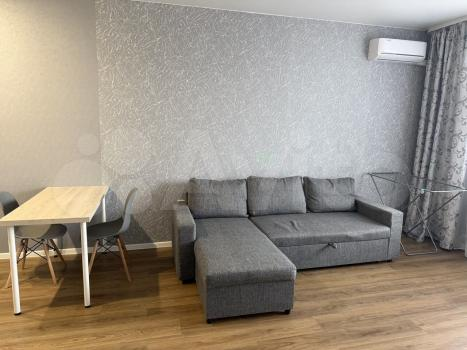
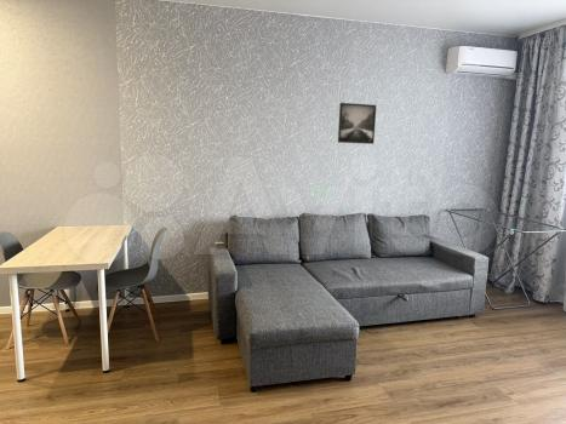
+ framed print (356, 124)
